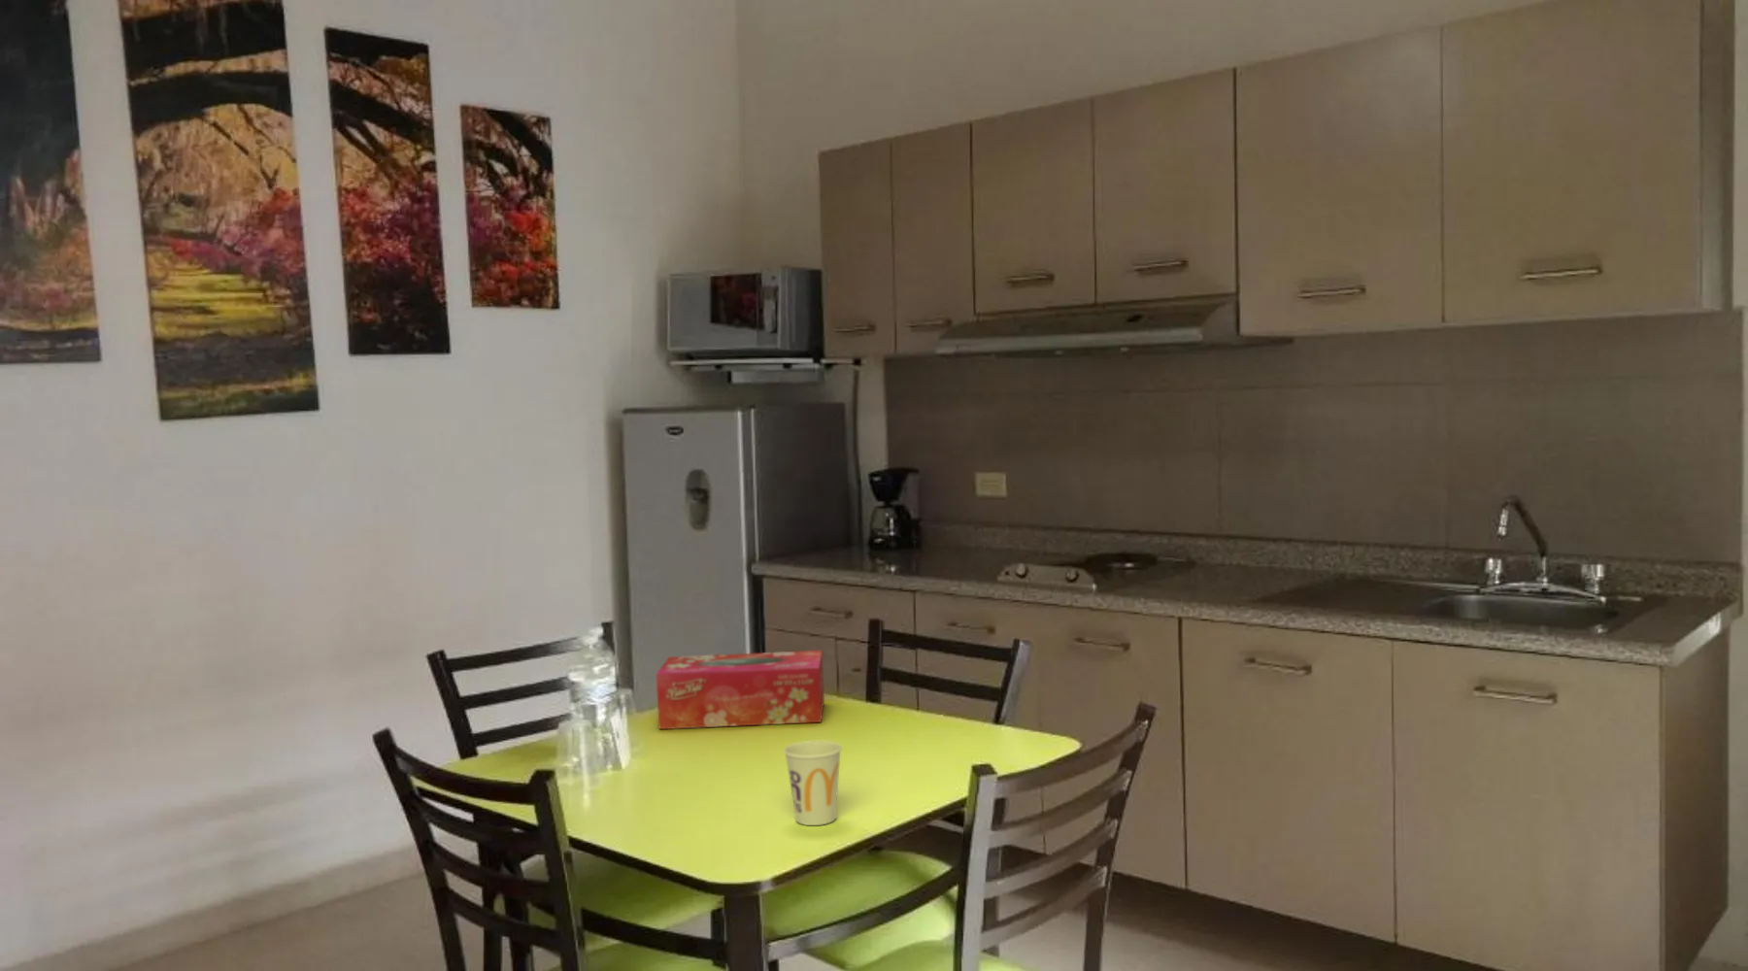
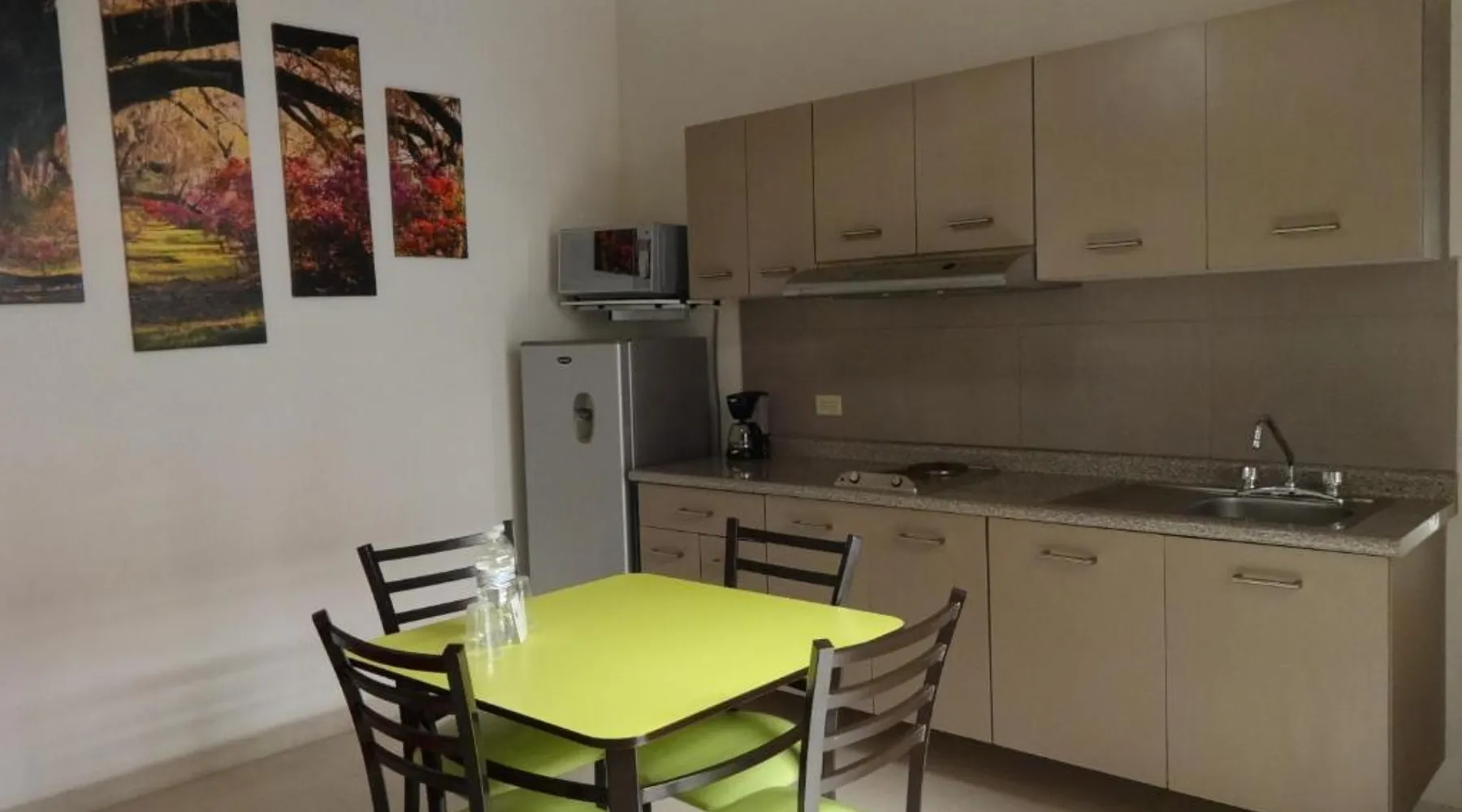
- tissue box (742, 689)
- cup (814, 782)
